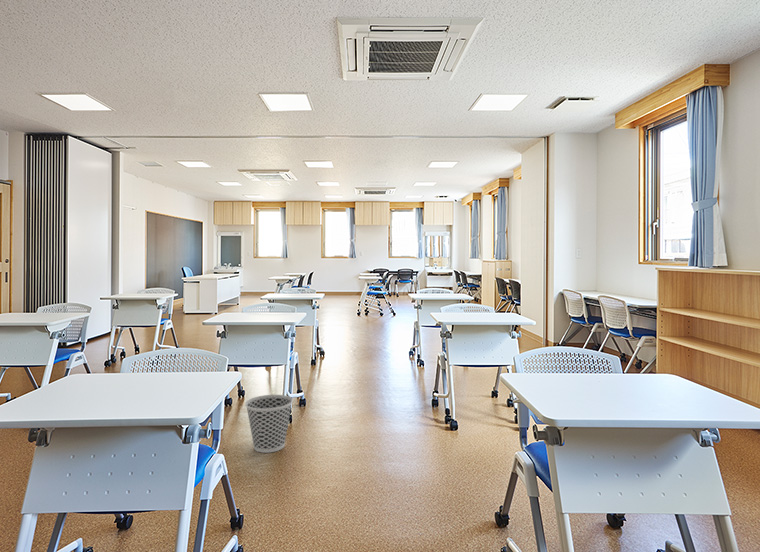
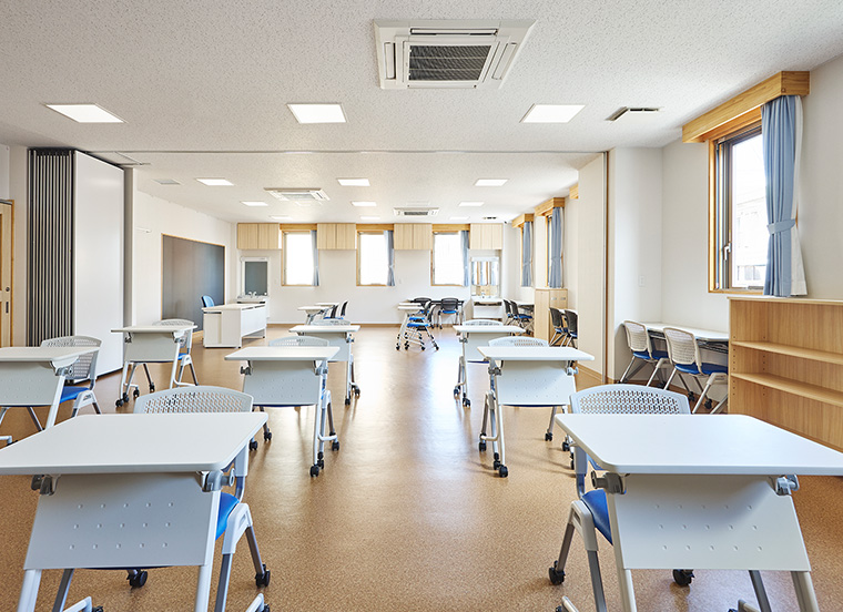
- wastebasket (269, 423)
